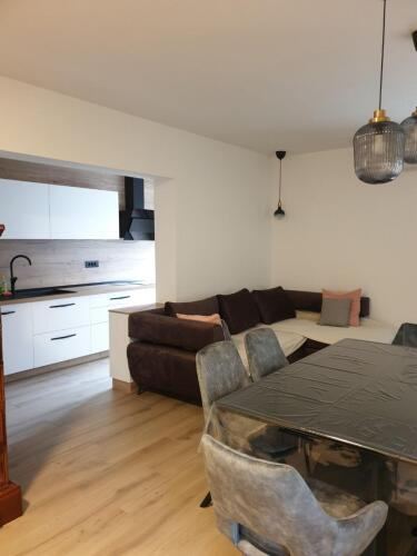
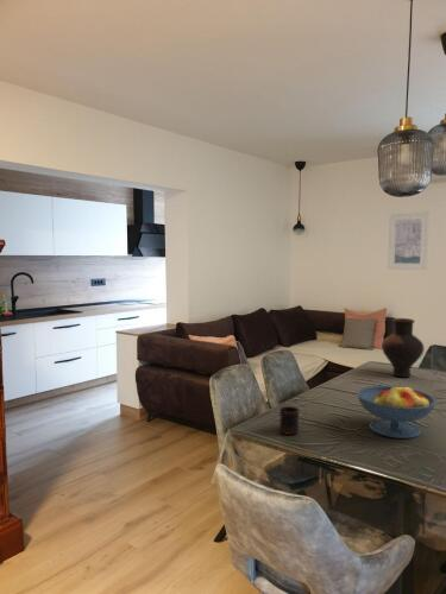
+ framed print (408, 241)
+ mug (289, 418)
+ fruit bowl (395, 406)
+ vase (402, 347)
